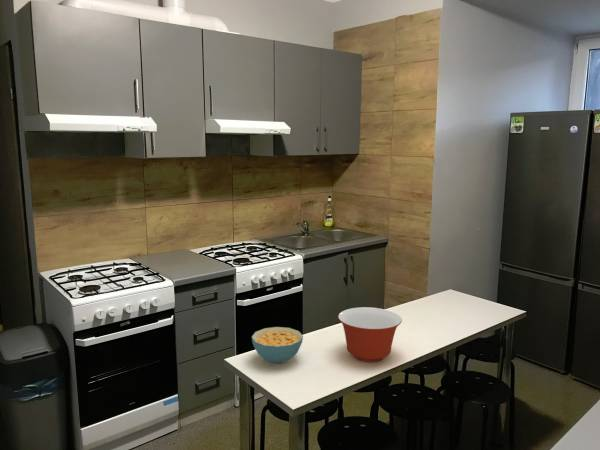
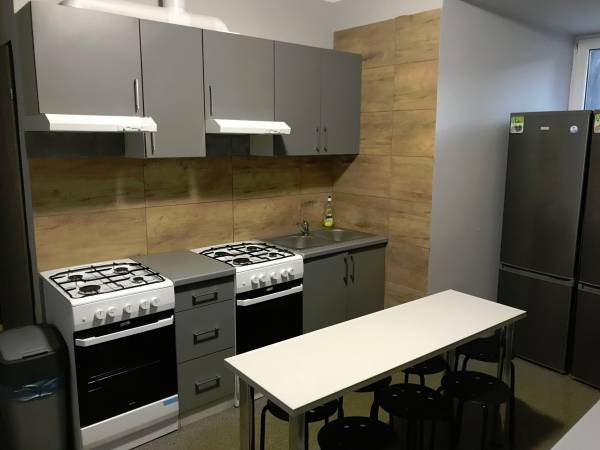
- mixing bowl (369, 336)
- cereal bowl (277, 348)
